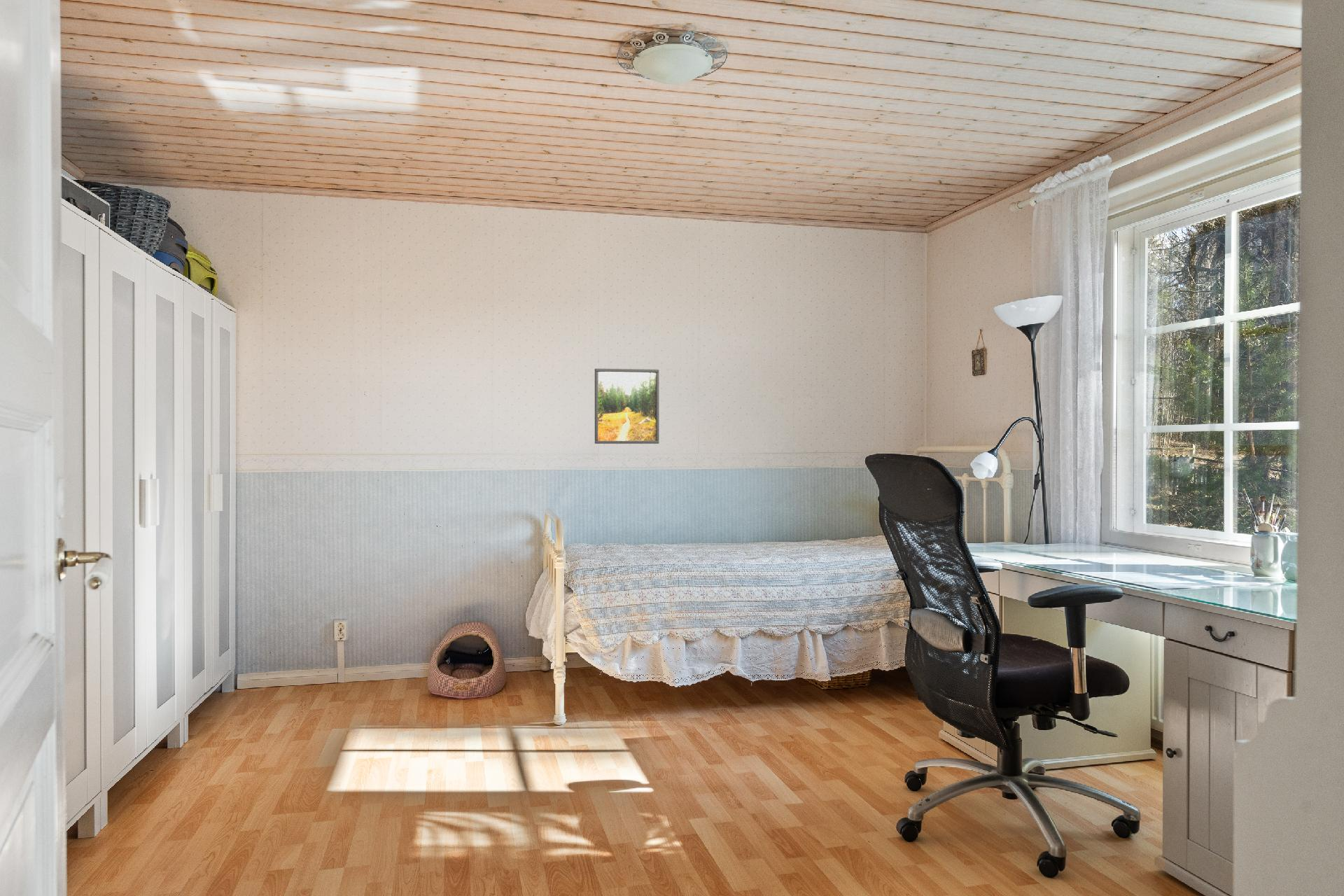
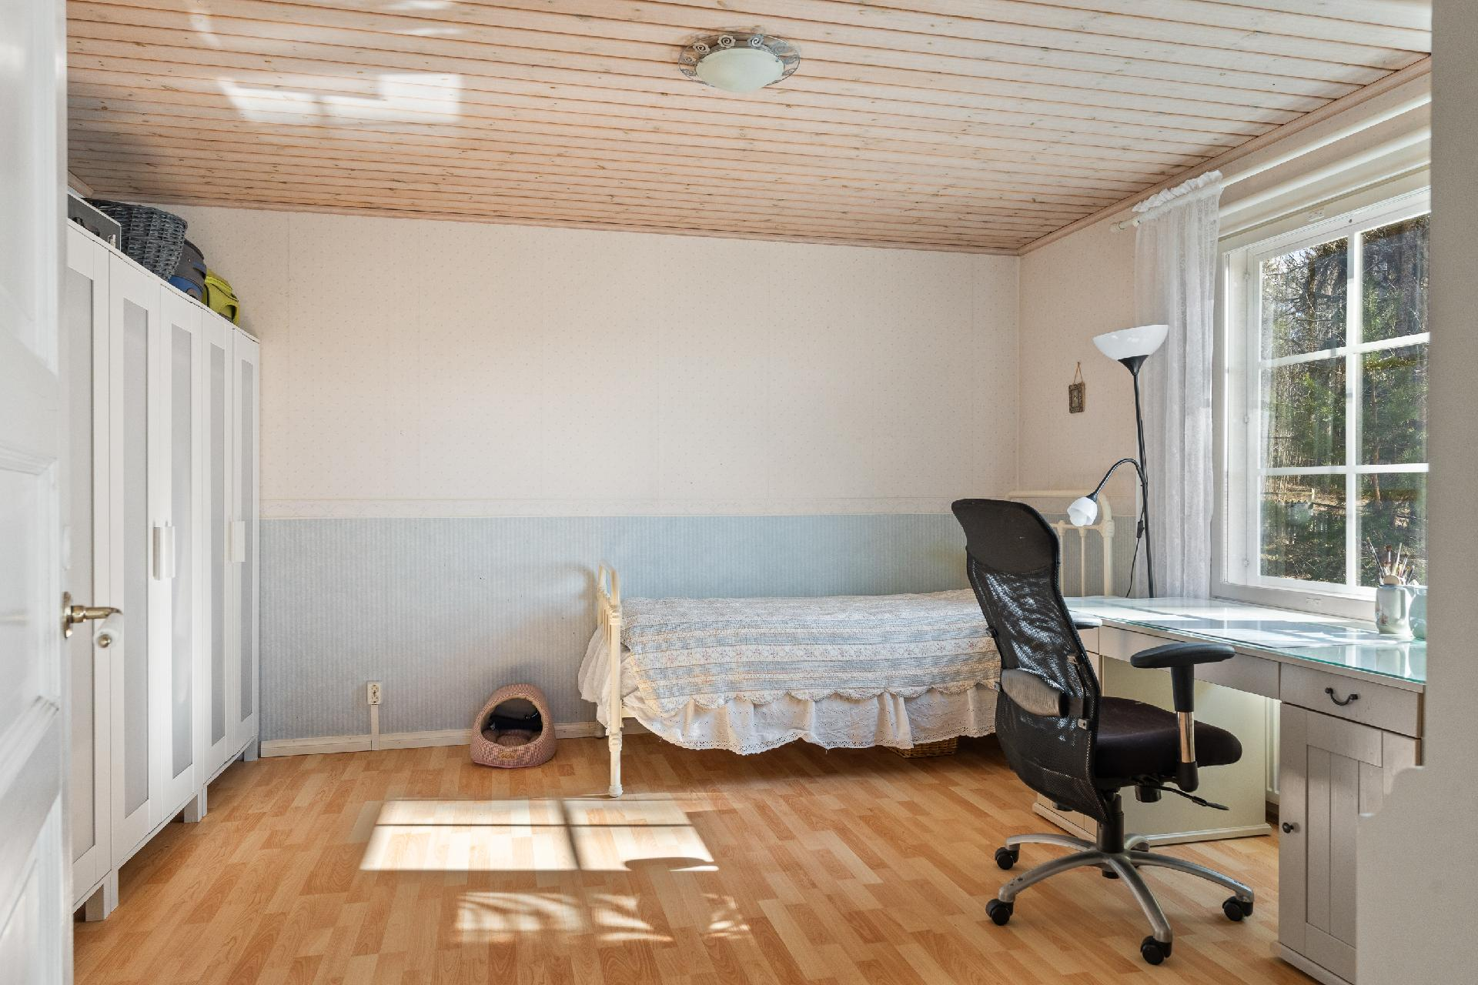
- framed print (626, 406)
